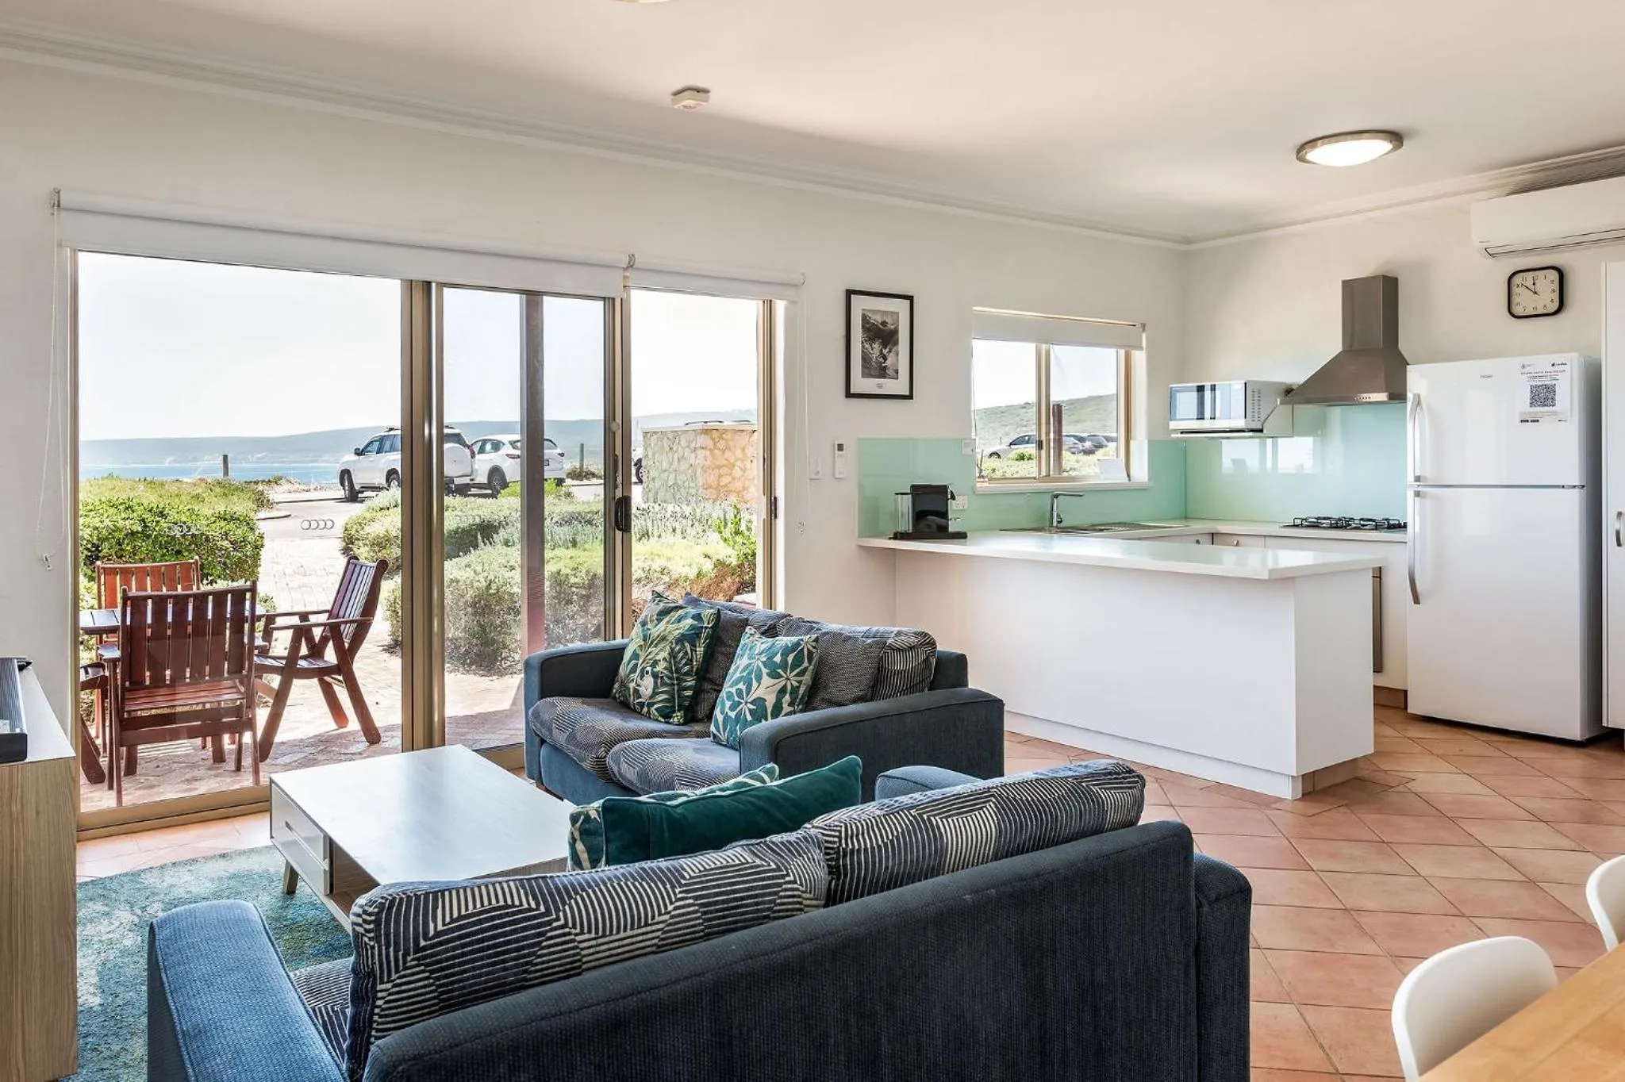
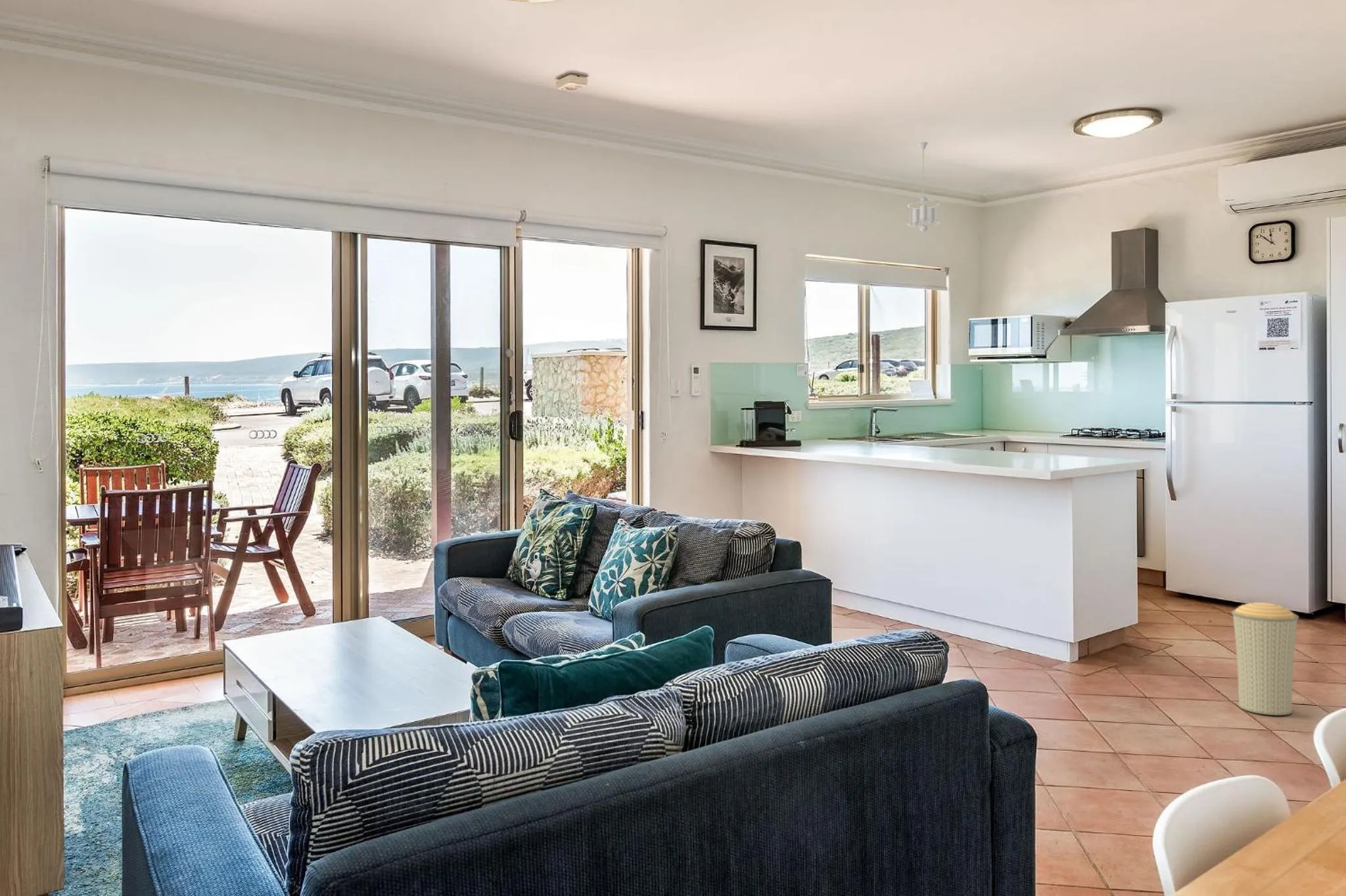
+ pendant light (923, 187)
+ trash can (1265, 656)
